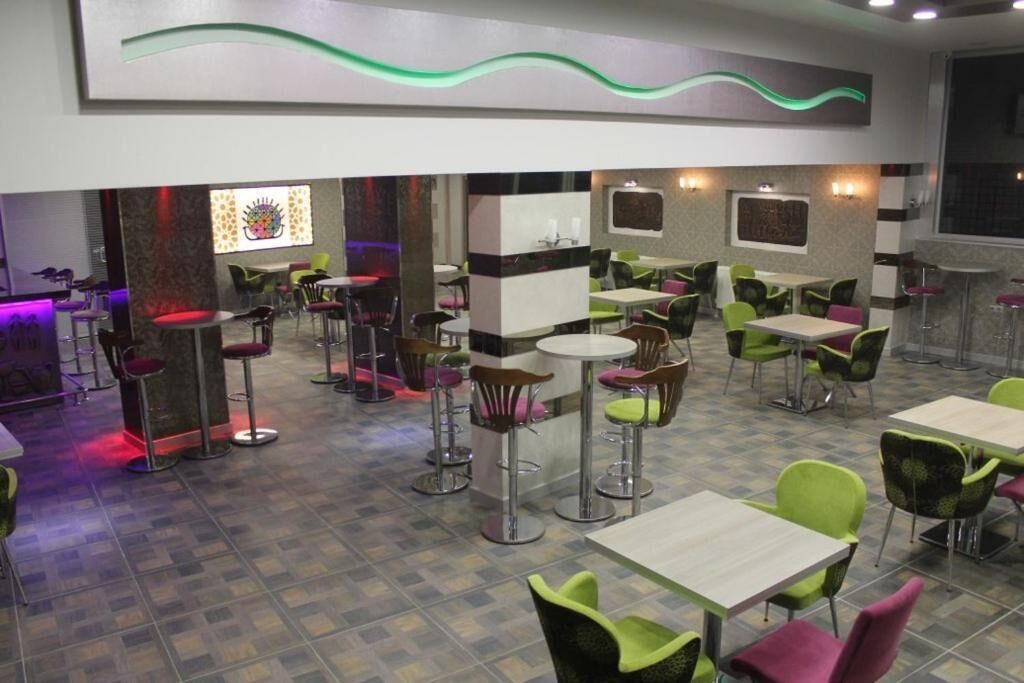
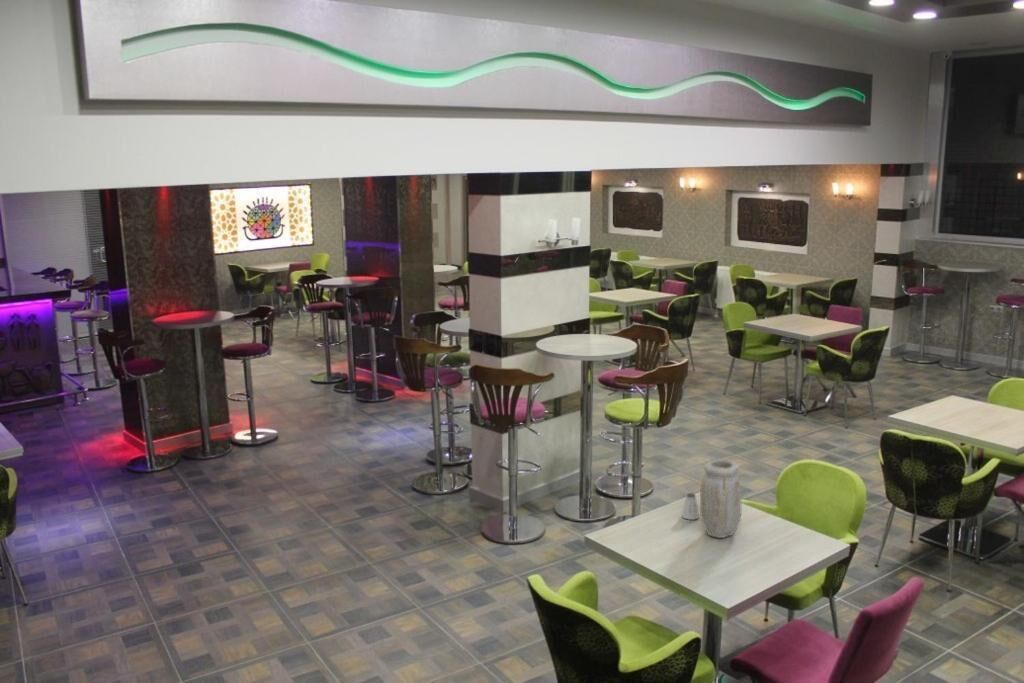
+ saltshaker (690, 505)
+ vase (720, 499)
